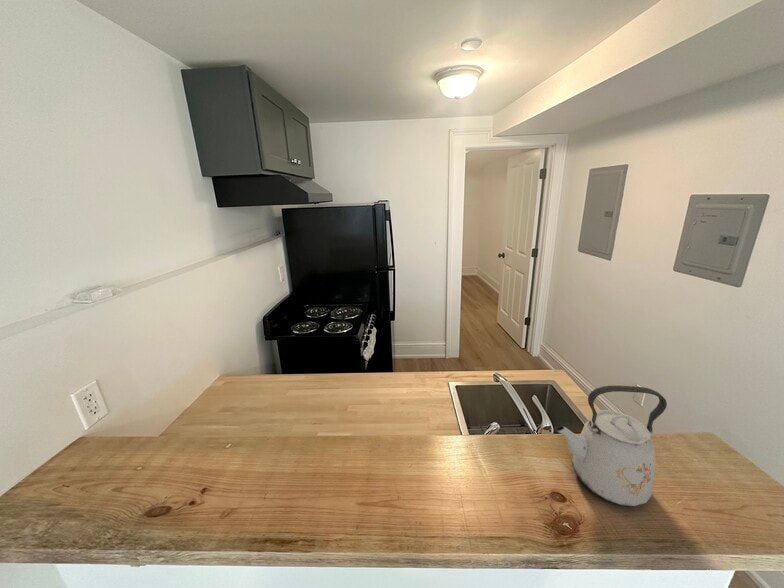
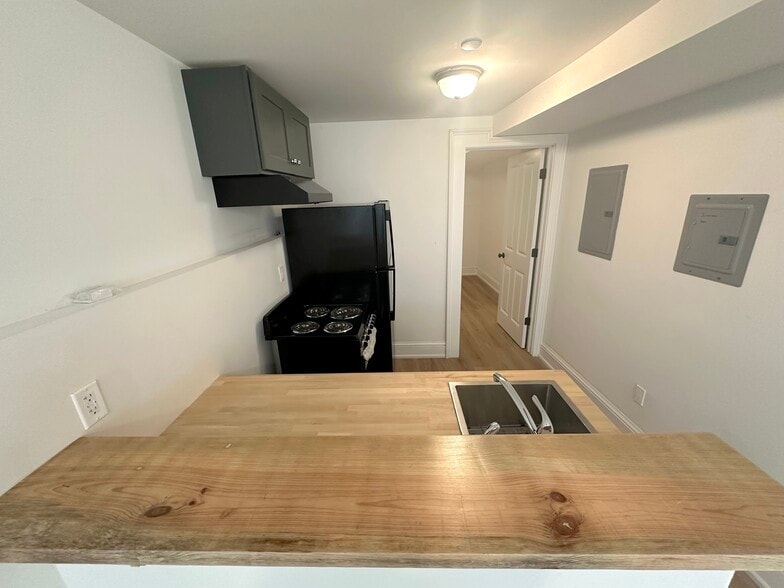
- kettle (603, 435)
